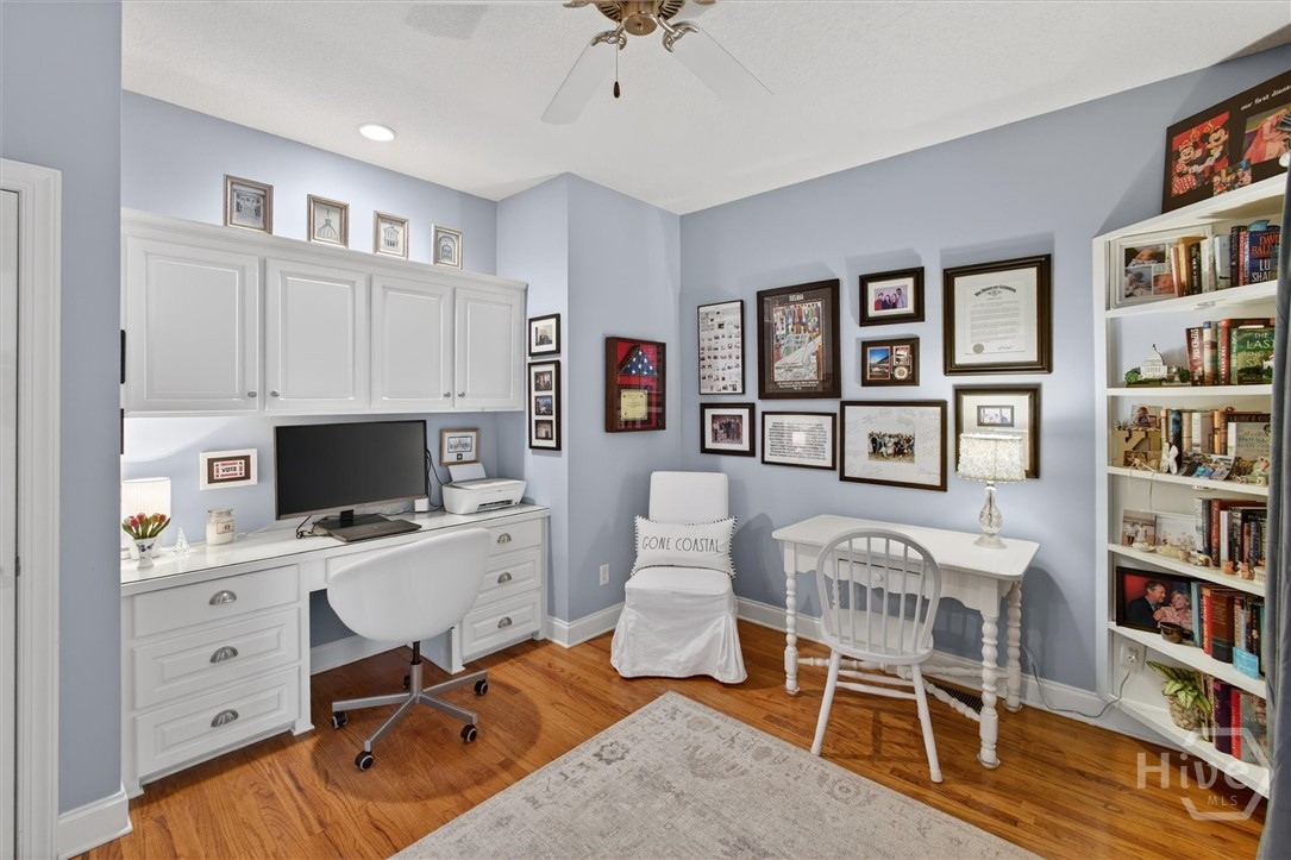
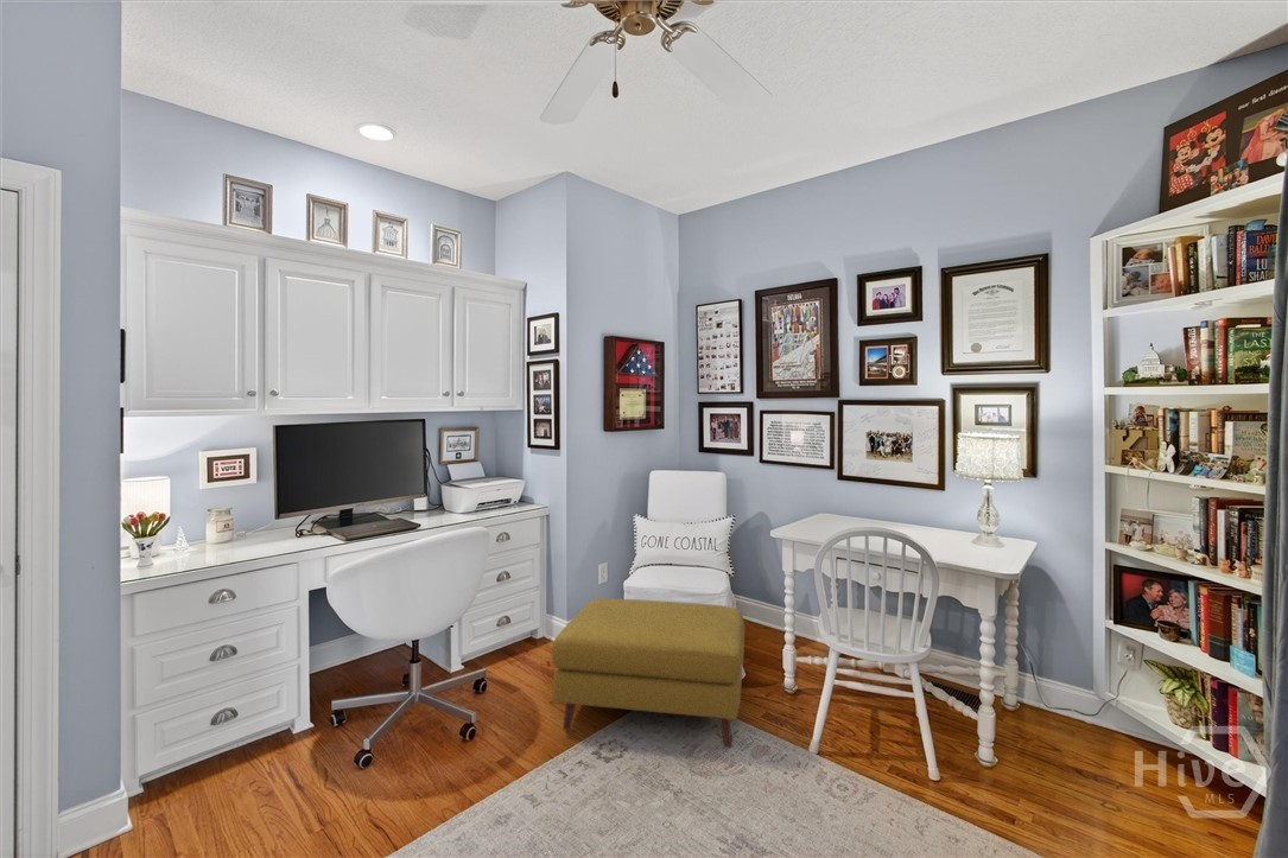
+ ottoman (654, 660)
